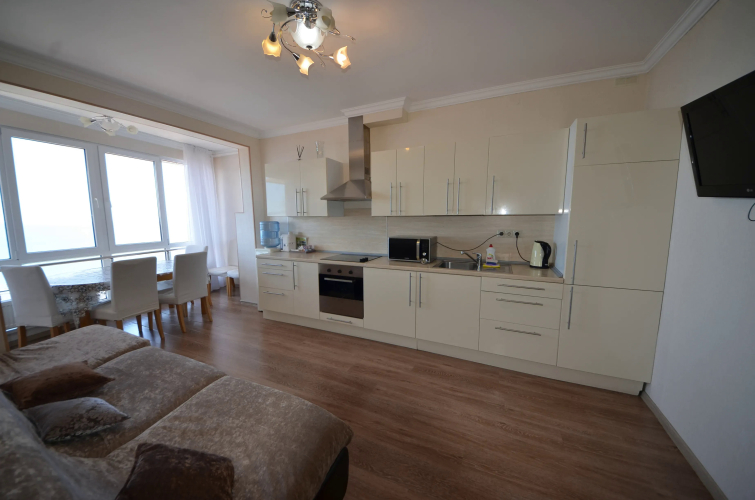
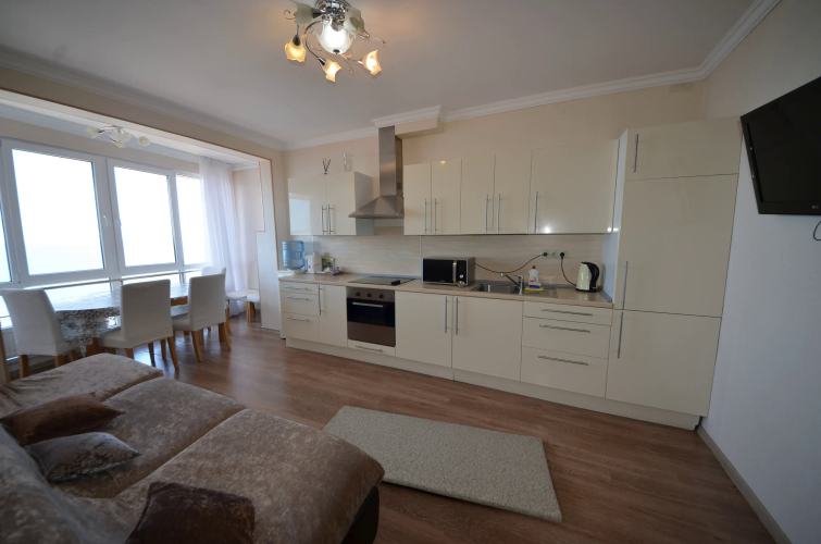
+ rug (424, 448)
